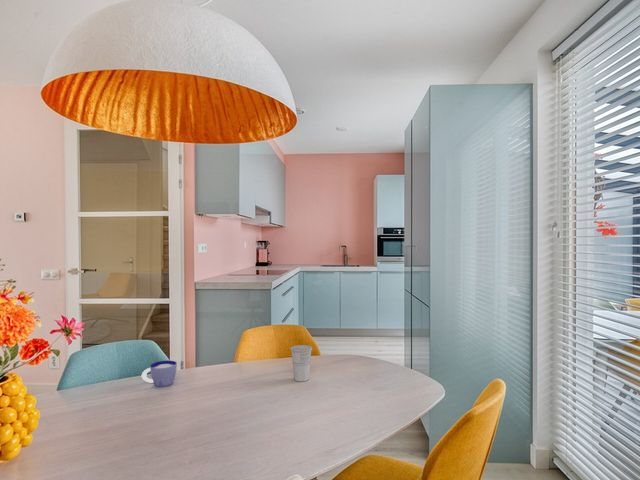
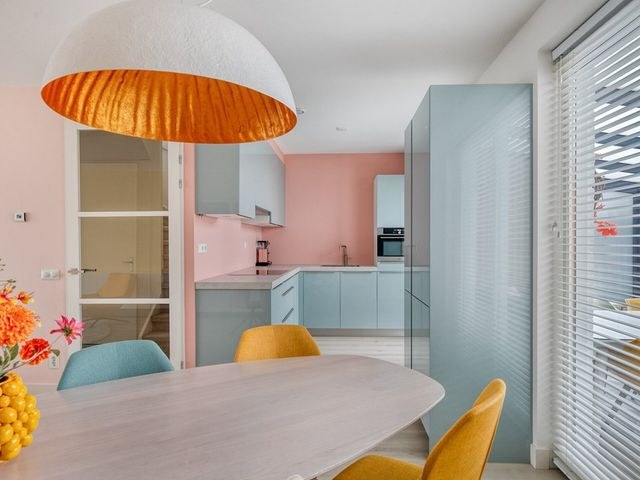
- cup (159, 374)
- cup (301, 363)
